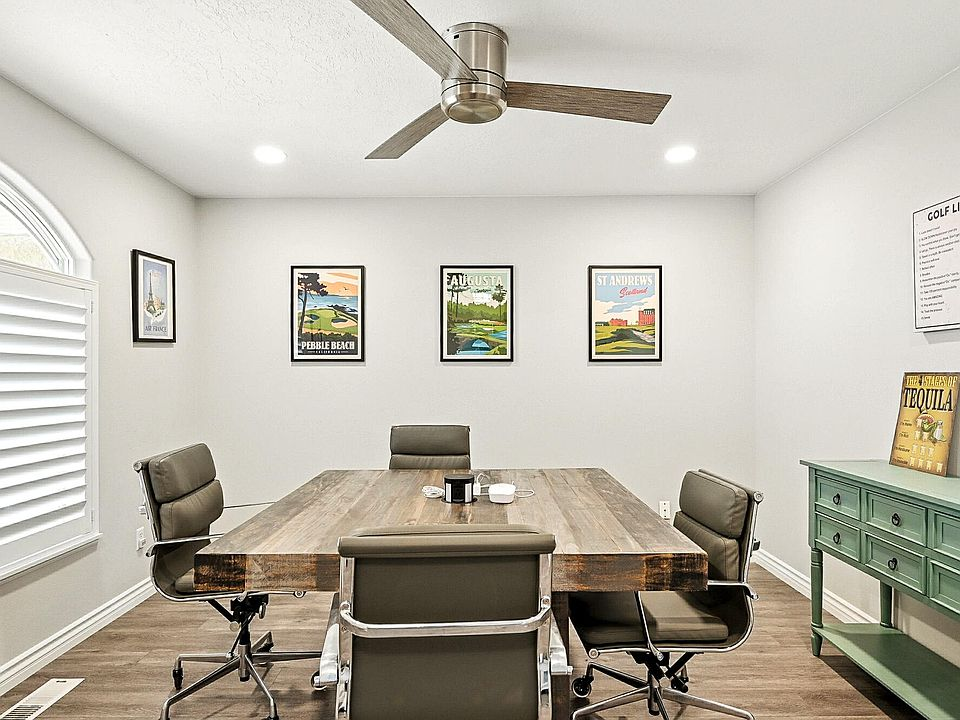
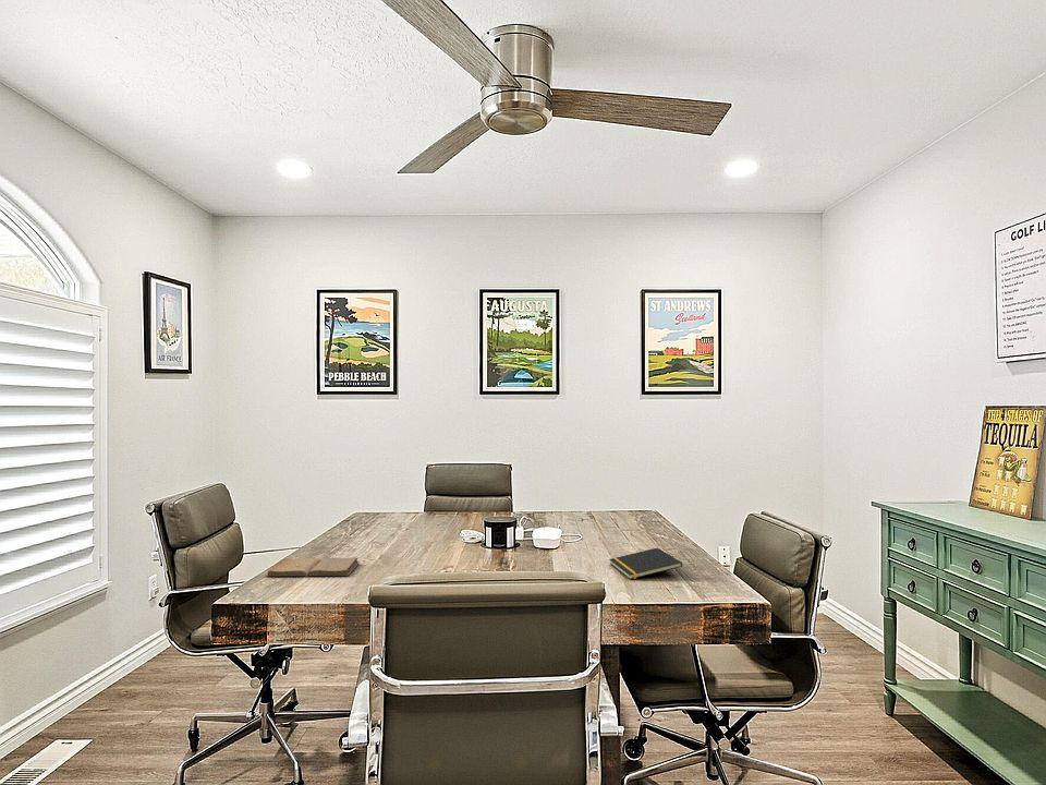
+ book (314, 566)
+ notepad (644, 563)
